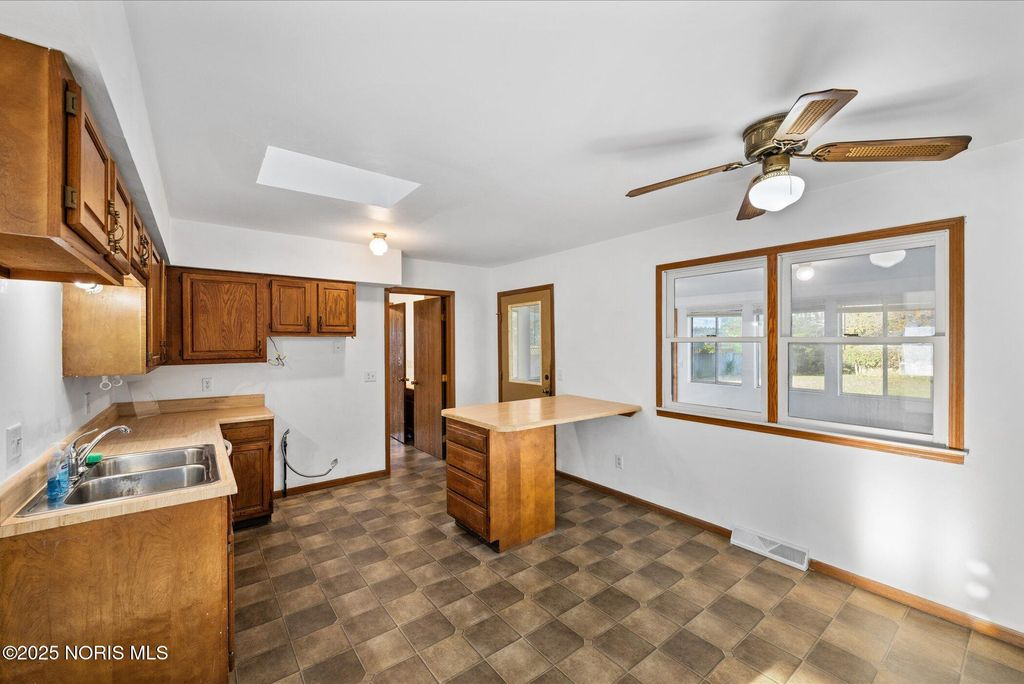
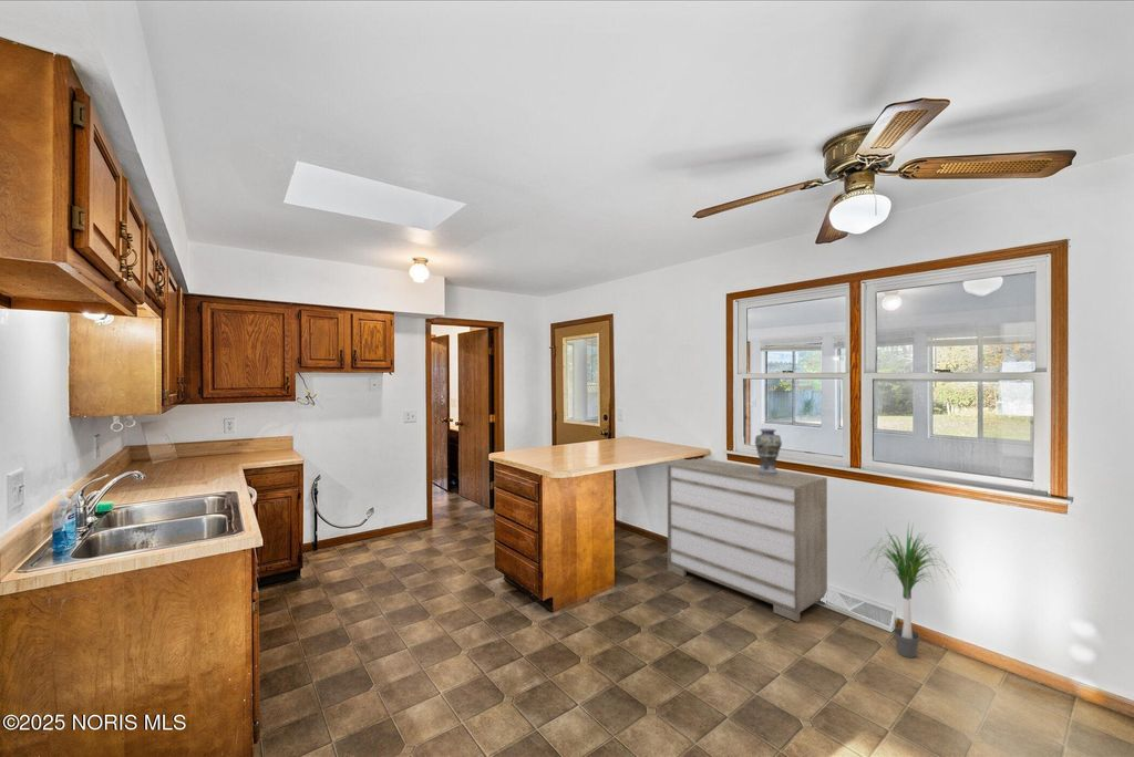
+ vase (767, 450)
+ potted plant (906, 585)
+ dresser (740, 527)
